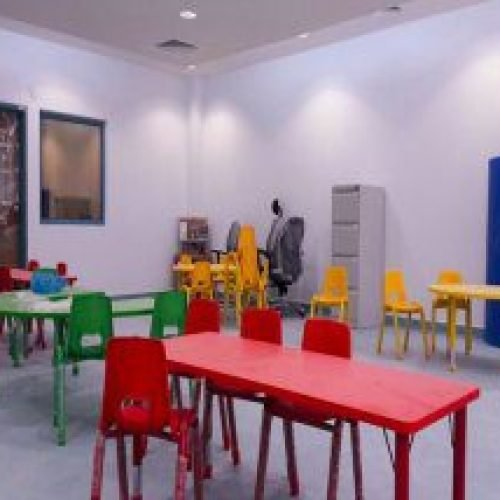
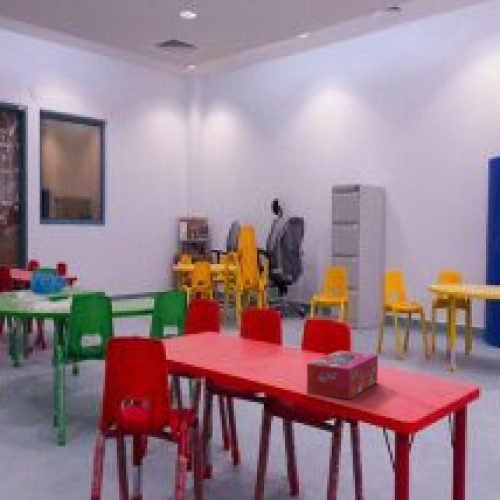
+ tissue box (343, 373)
